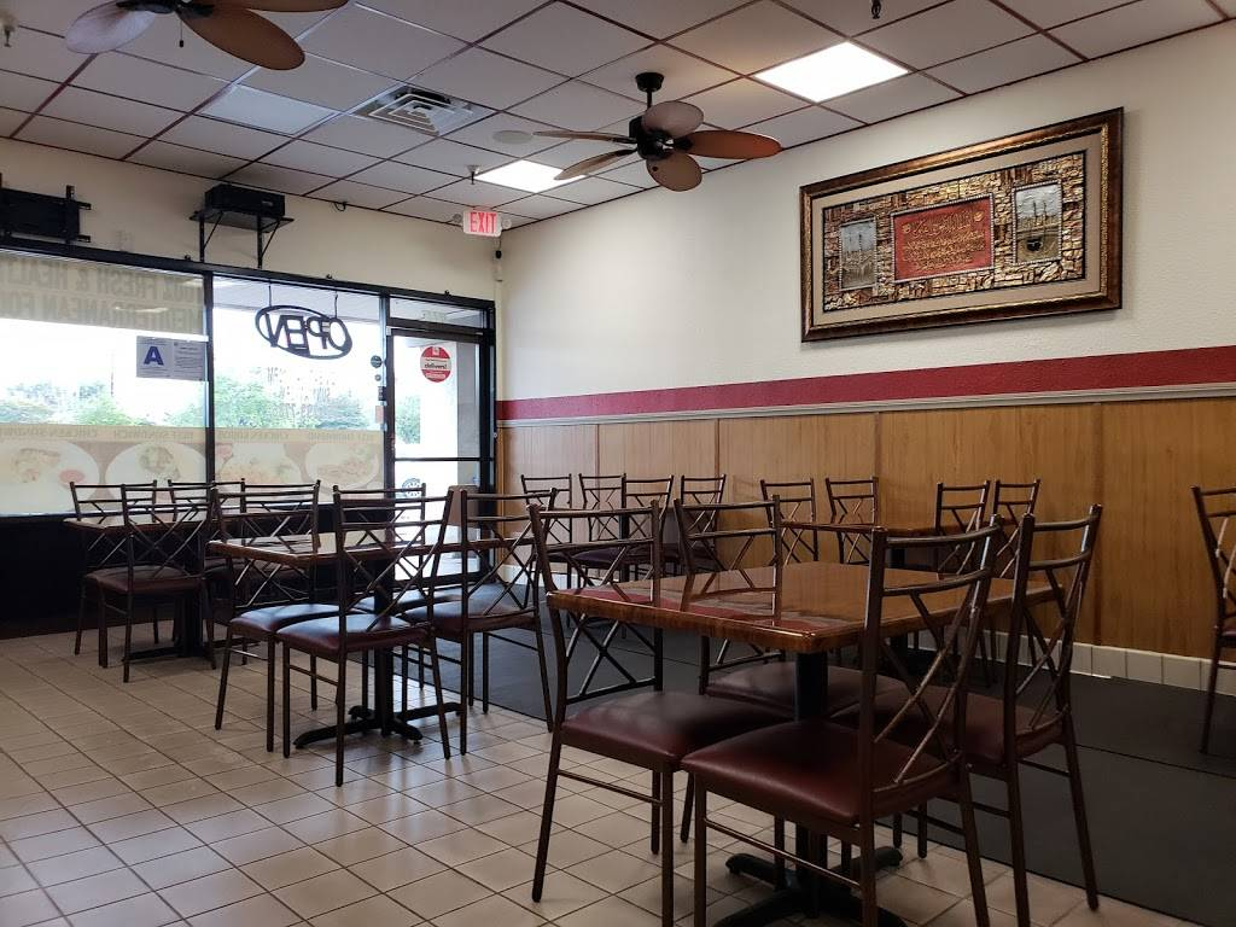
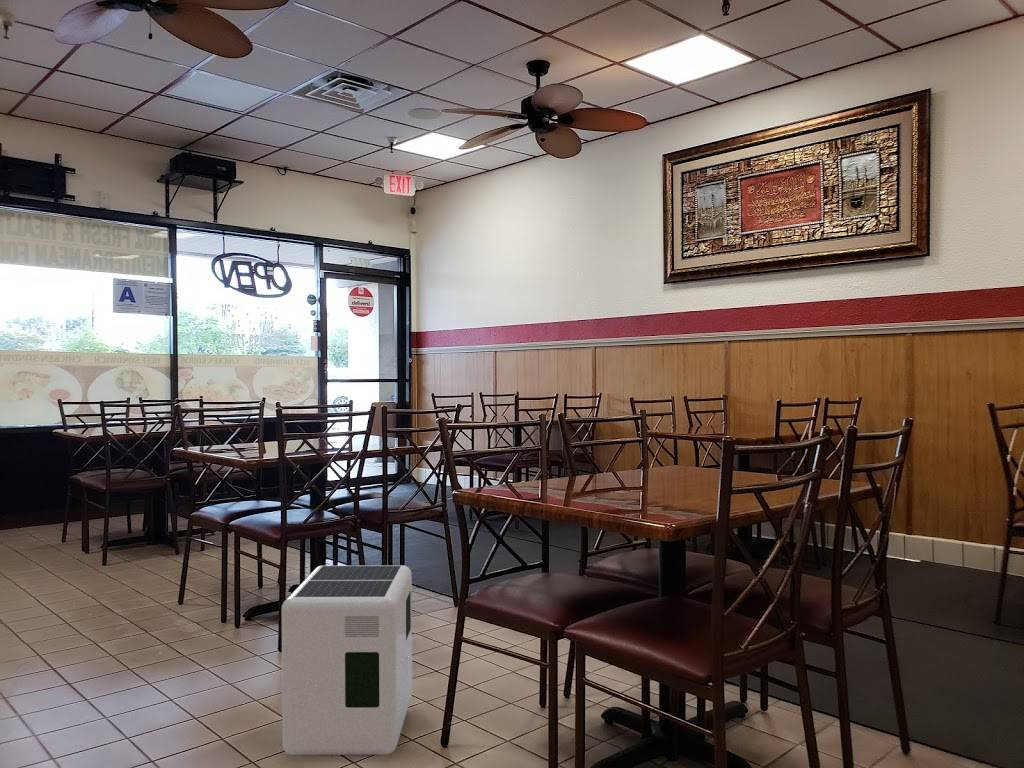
+ air purifier (353, 655)
